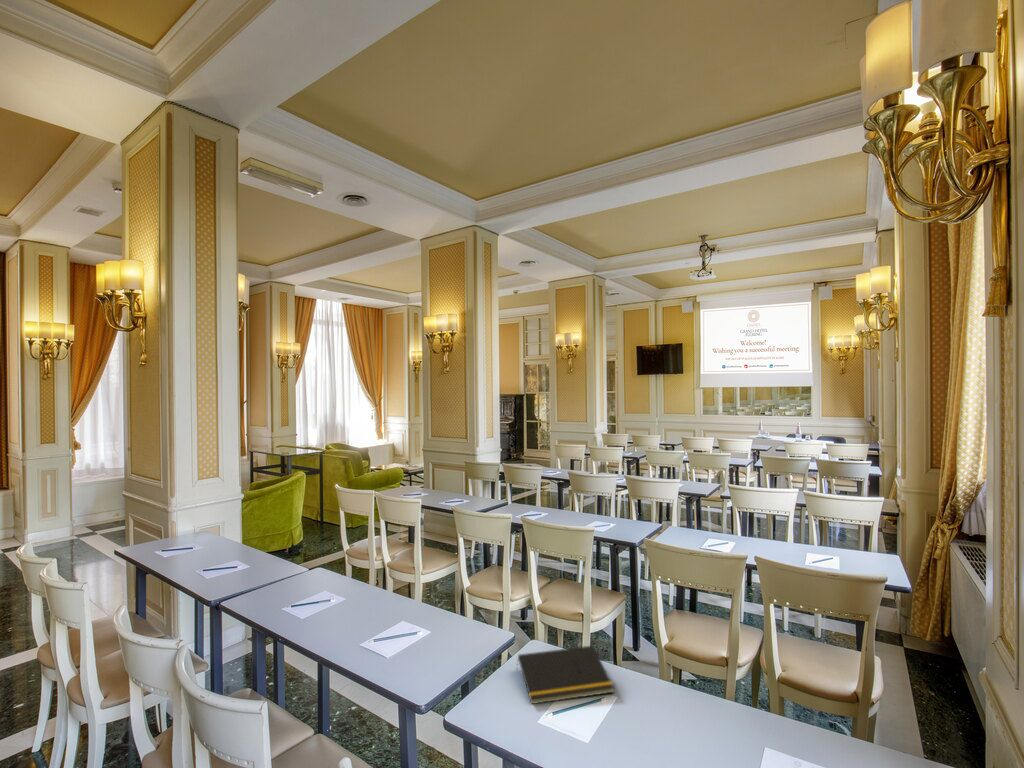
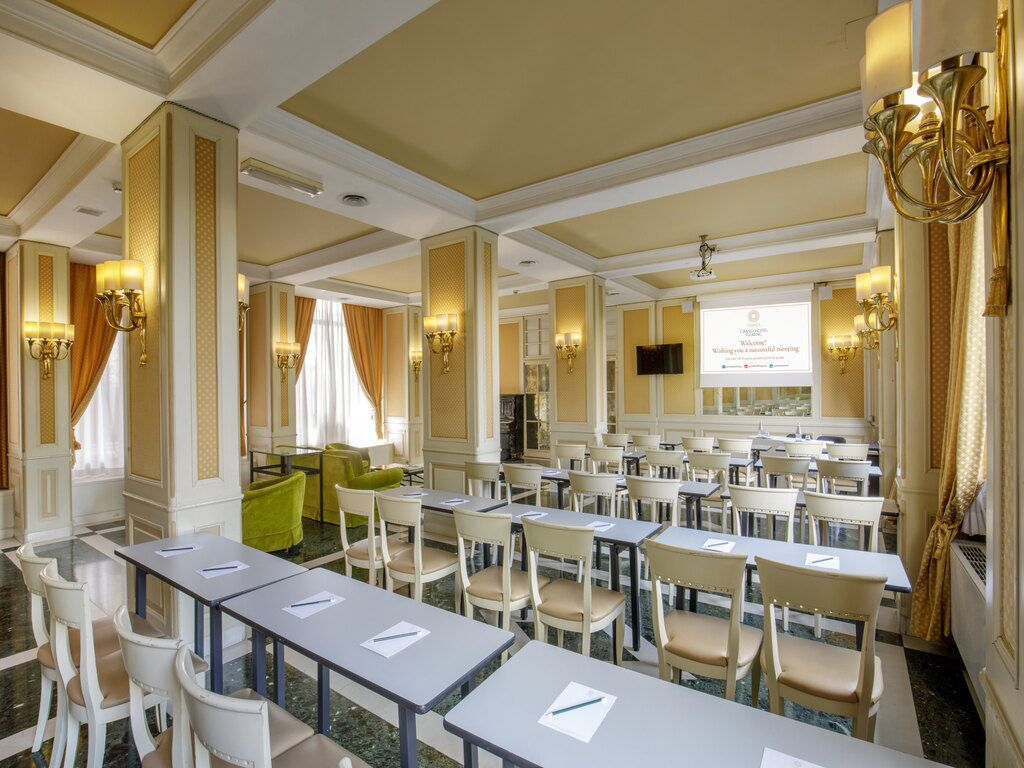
- notepad (564, 672)
